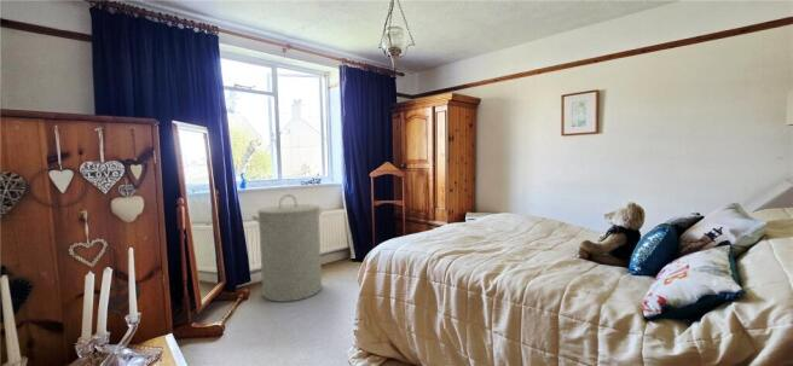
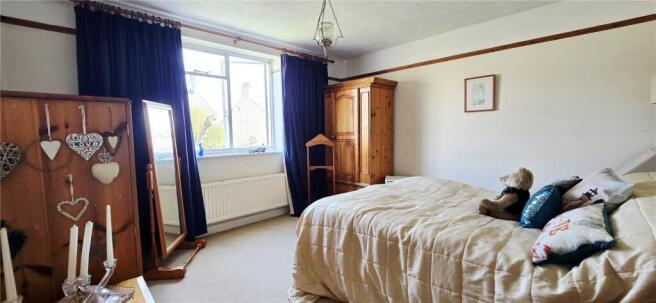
- laundry hamper (290, 243)
